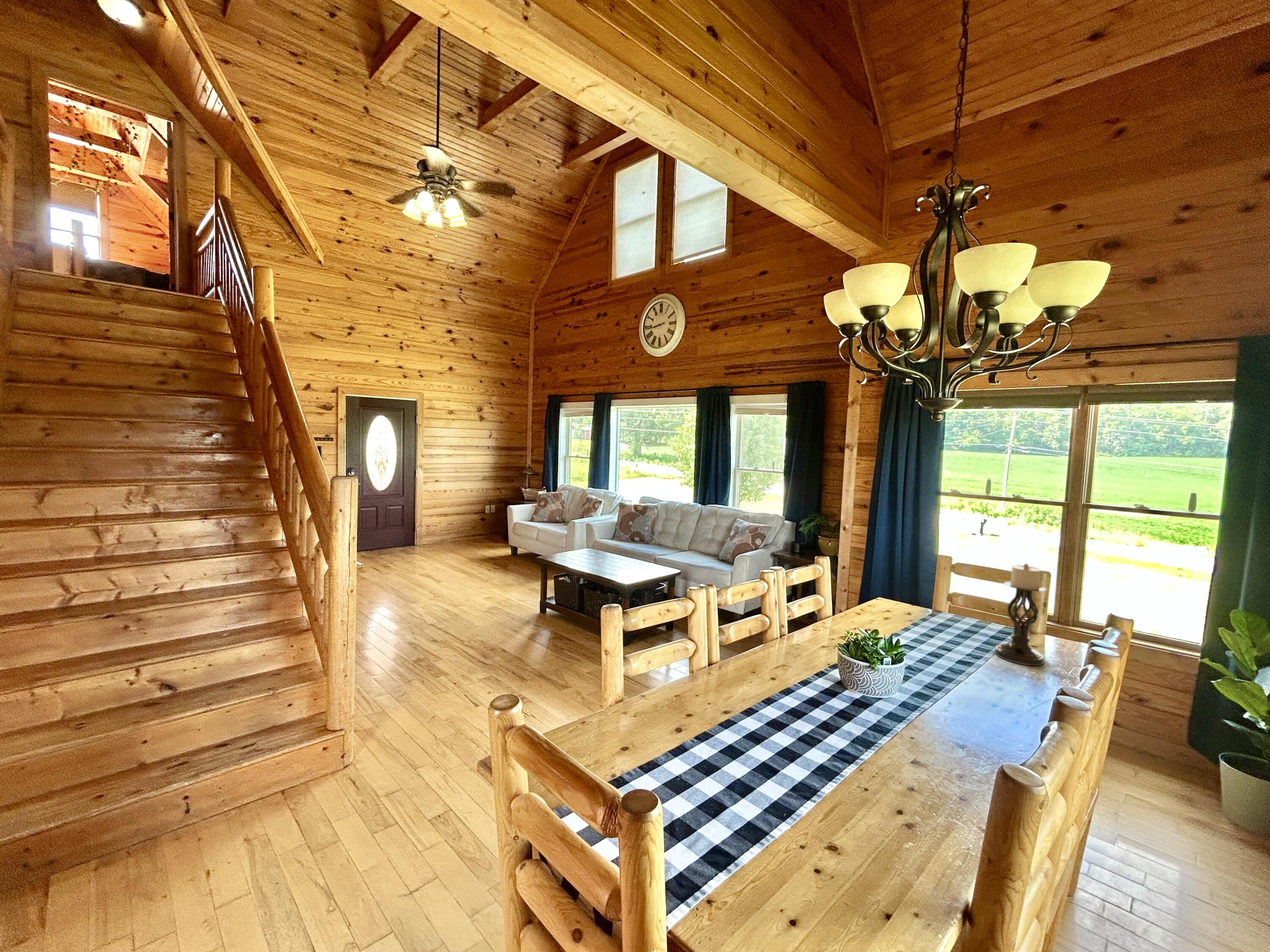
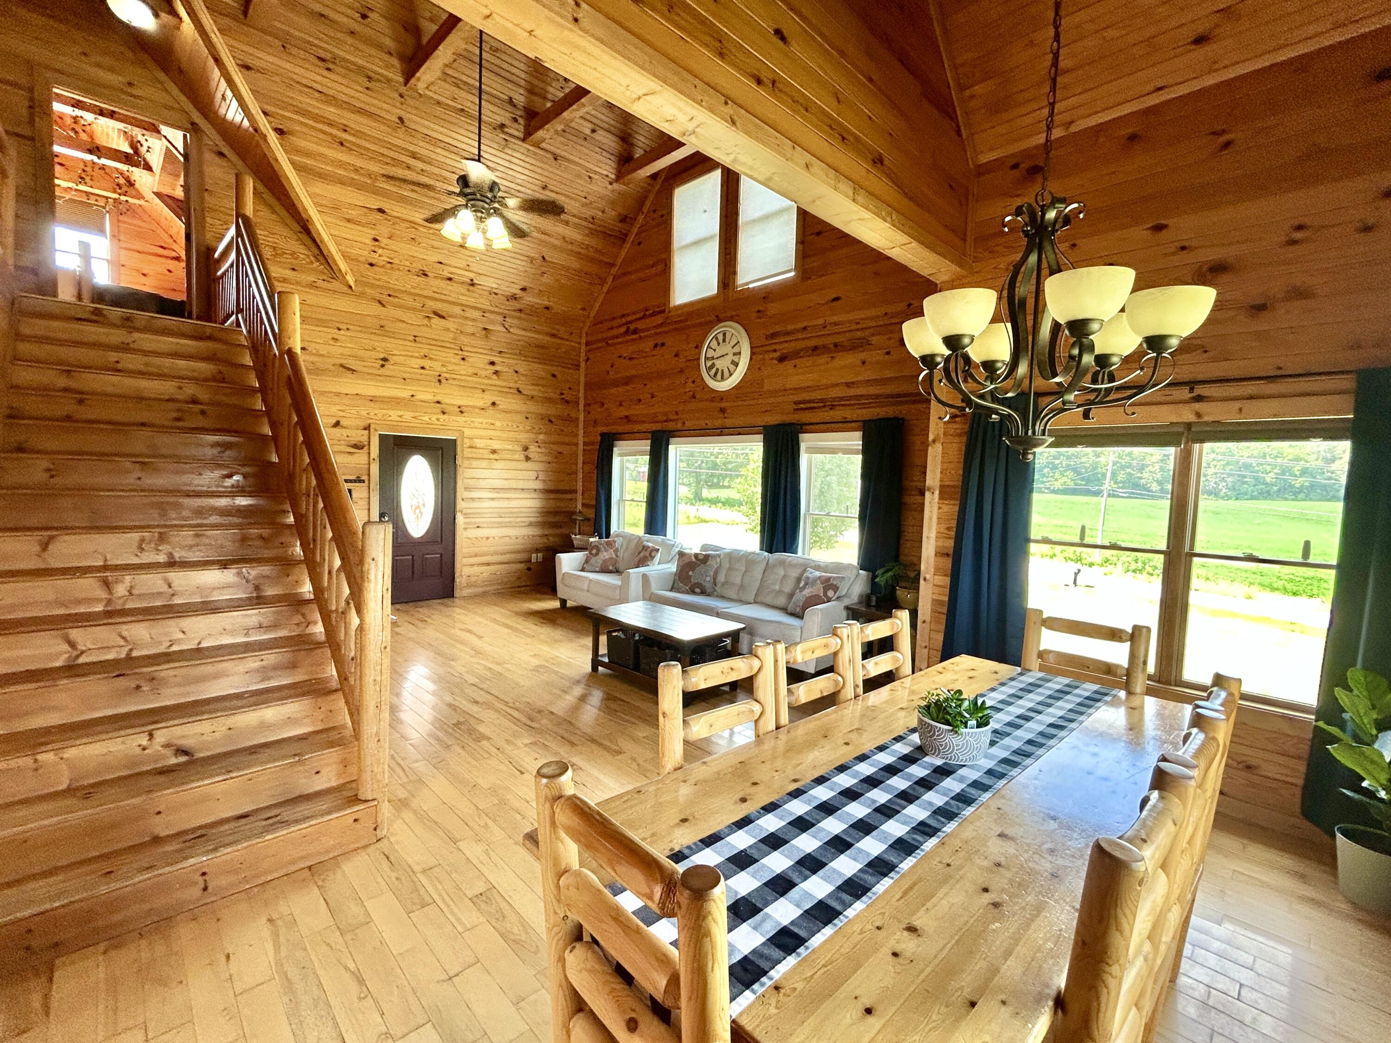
- candle holder (1024, 610)
